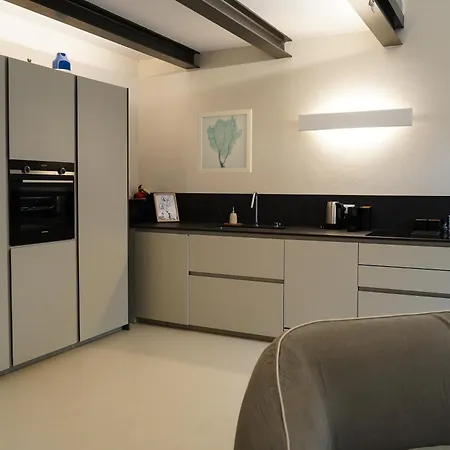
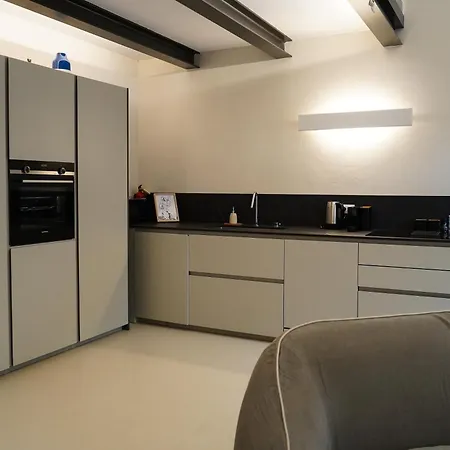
- wall art (223, 142)
